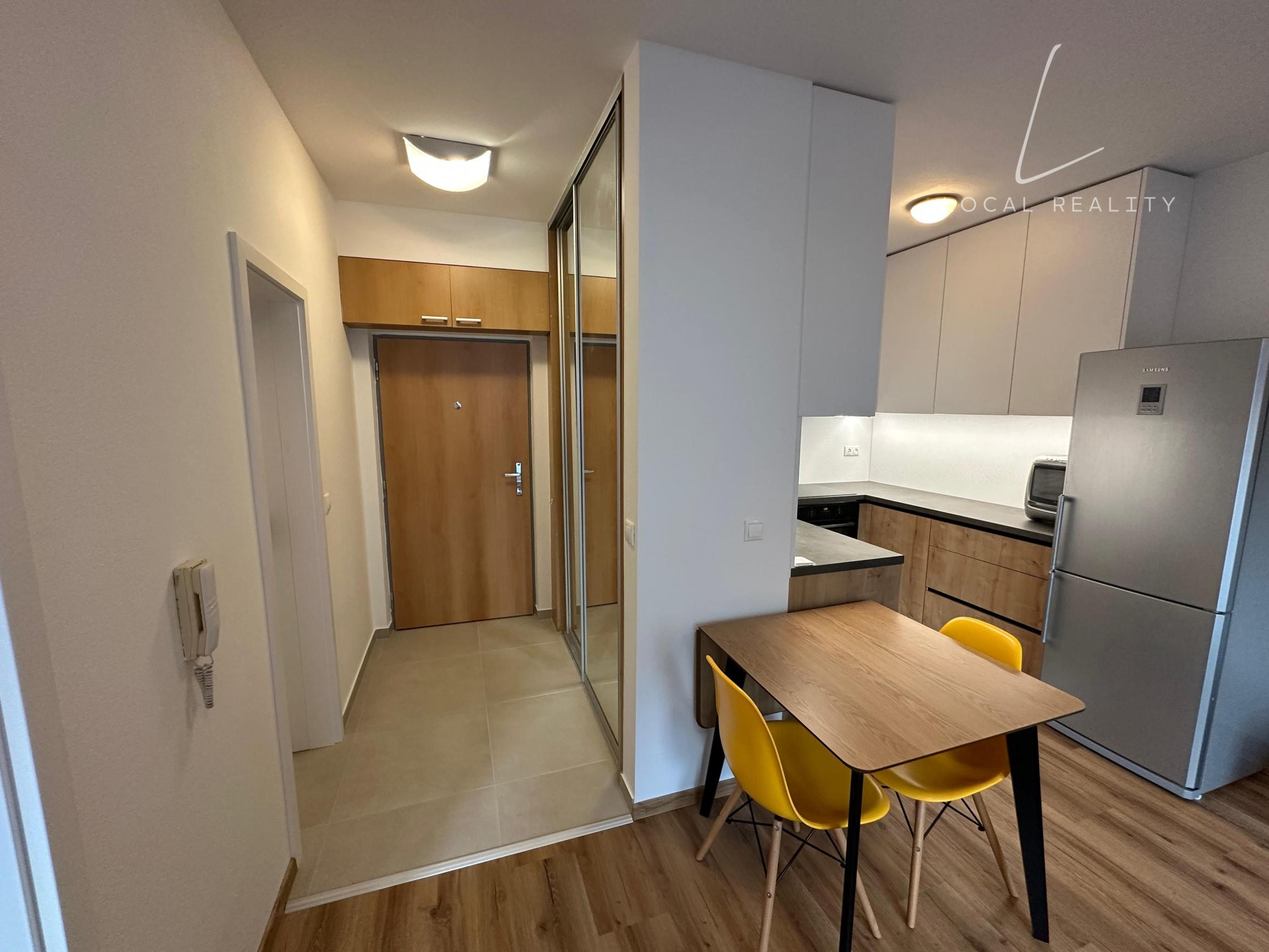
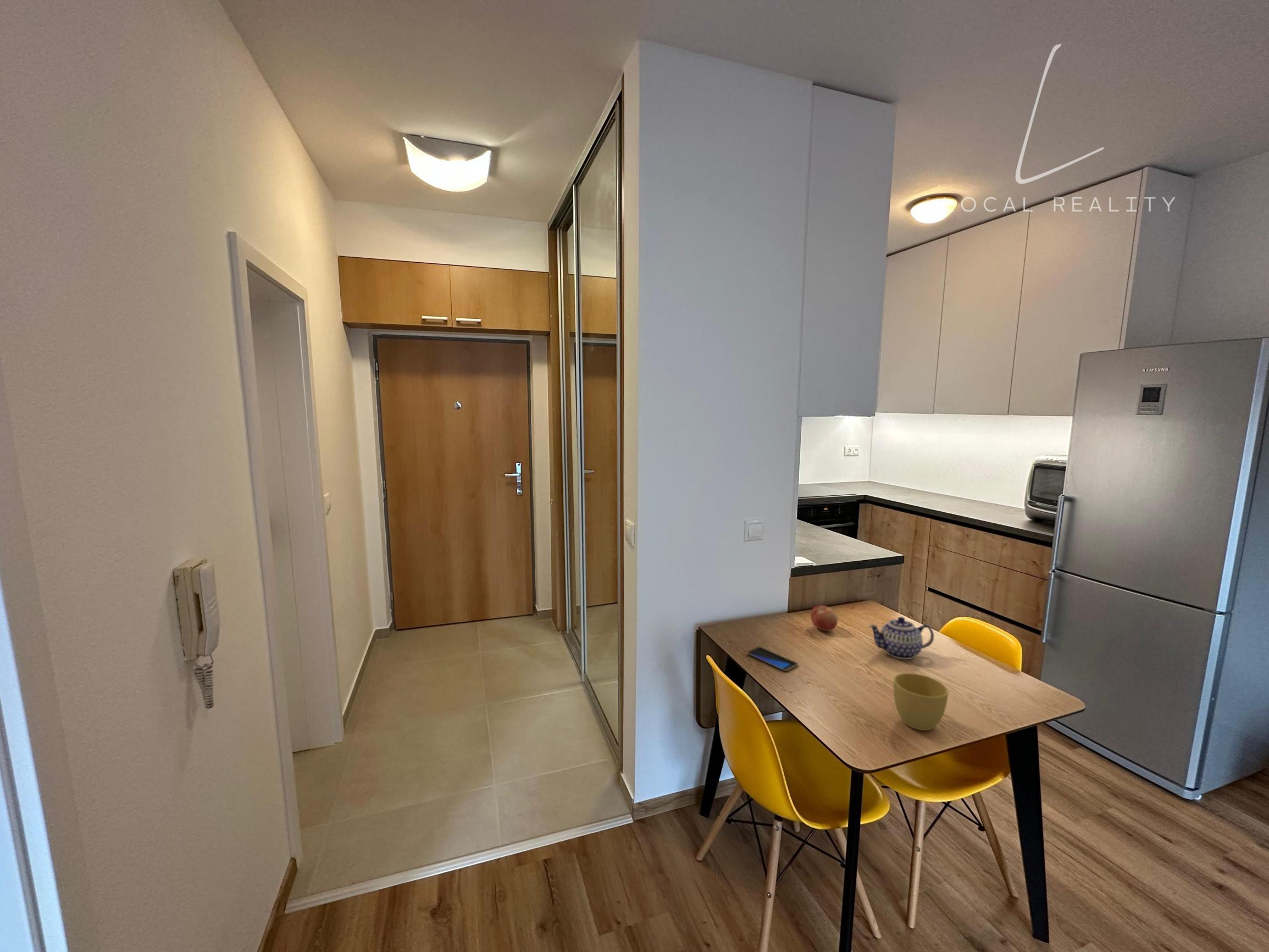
+ teapot (900, 635)
+ smartphone (772, 658)
+ fruit (824, 618)
+ cup (917, 700)
